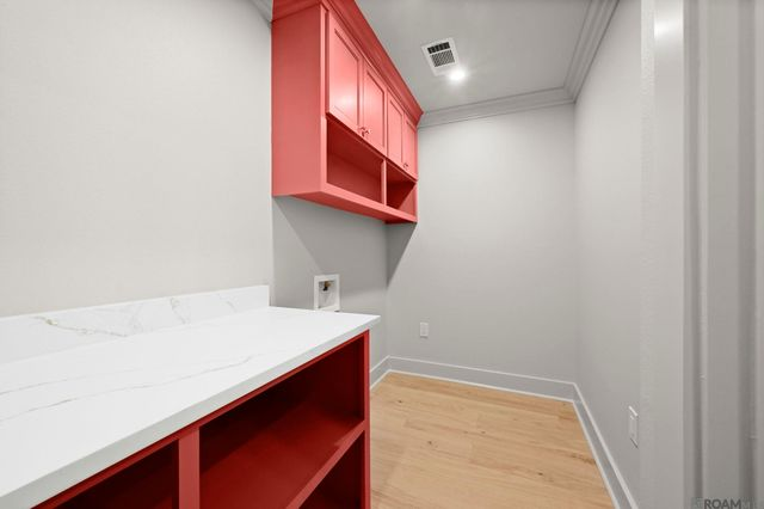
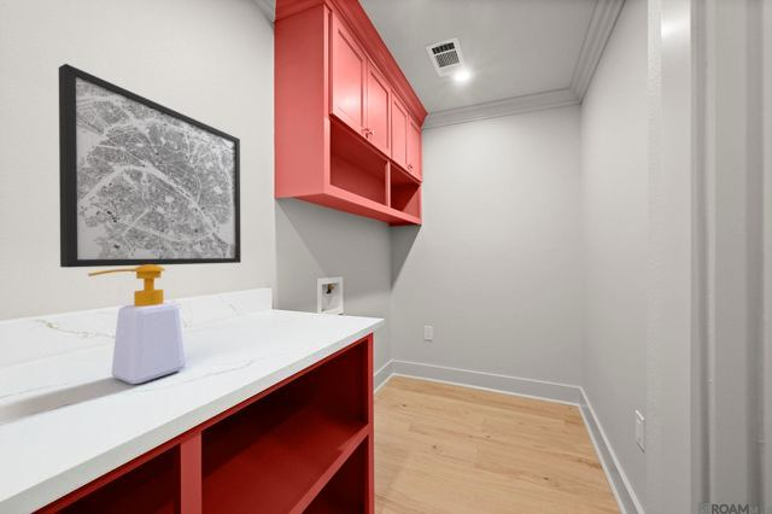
+ soap bottle (136, 321)
+ wall art (170, 187)
